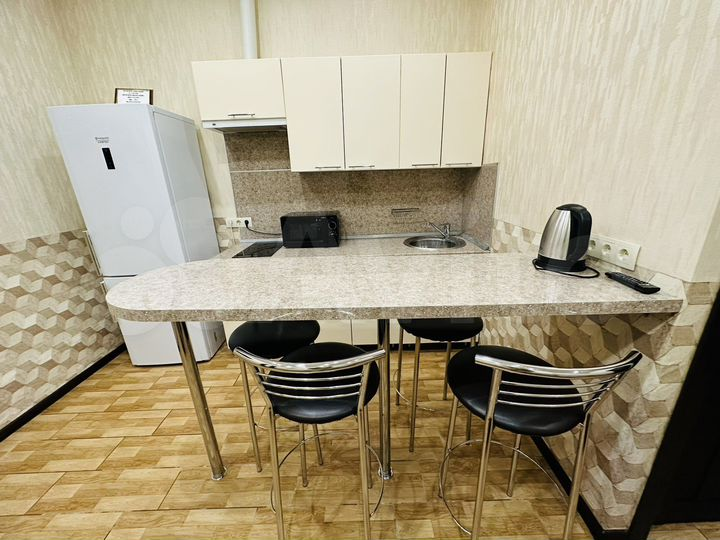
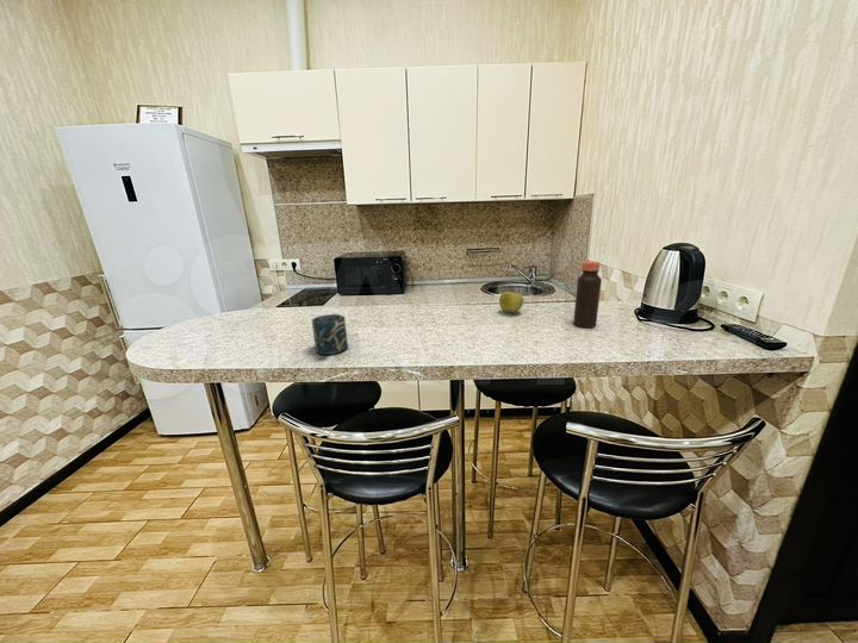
+ cup (328, 336)
+ bottle (587, 294)
+ apple (510, 301)
